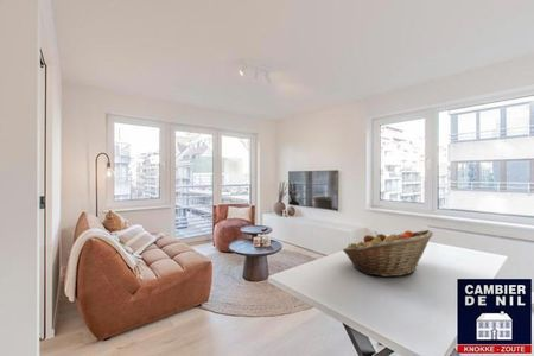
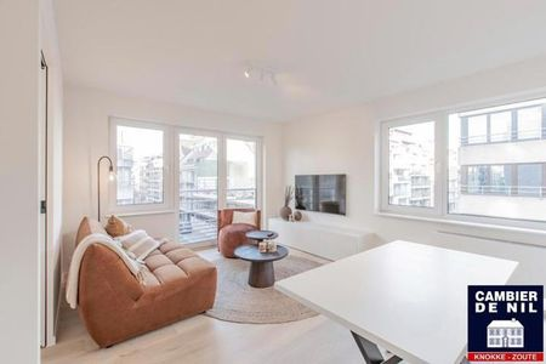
- fruit basket (387, 248)
